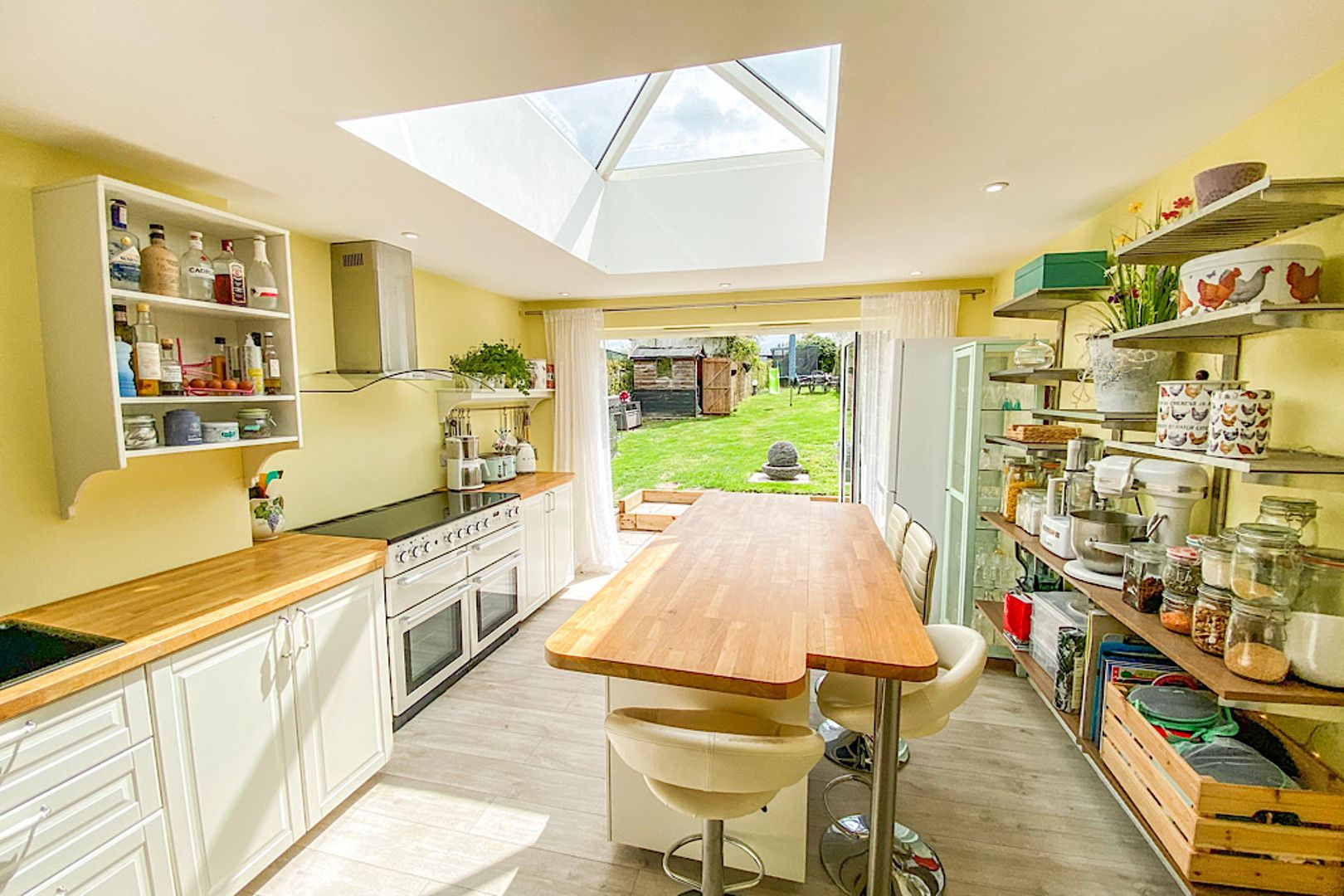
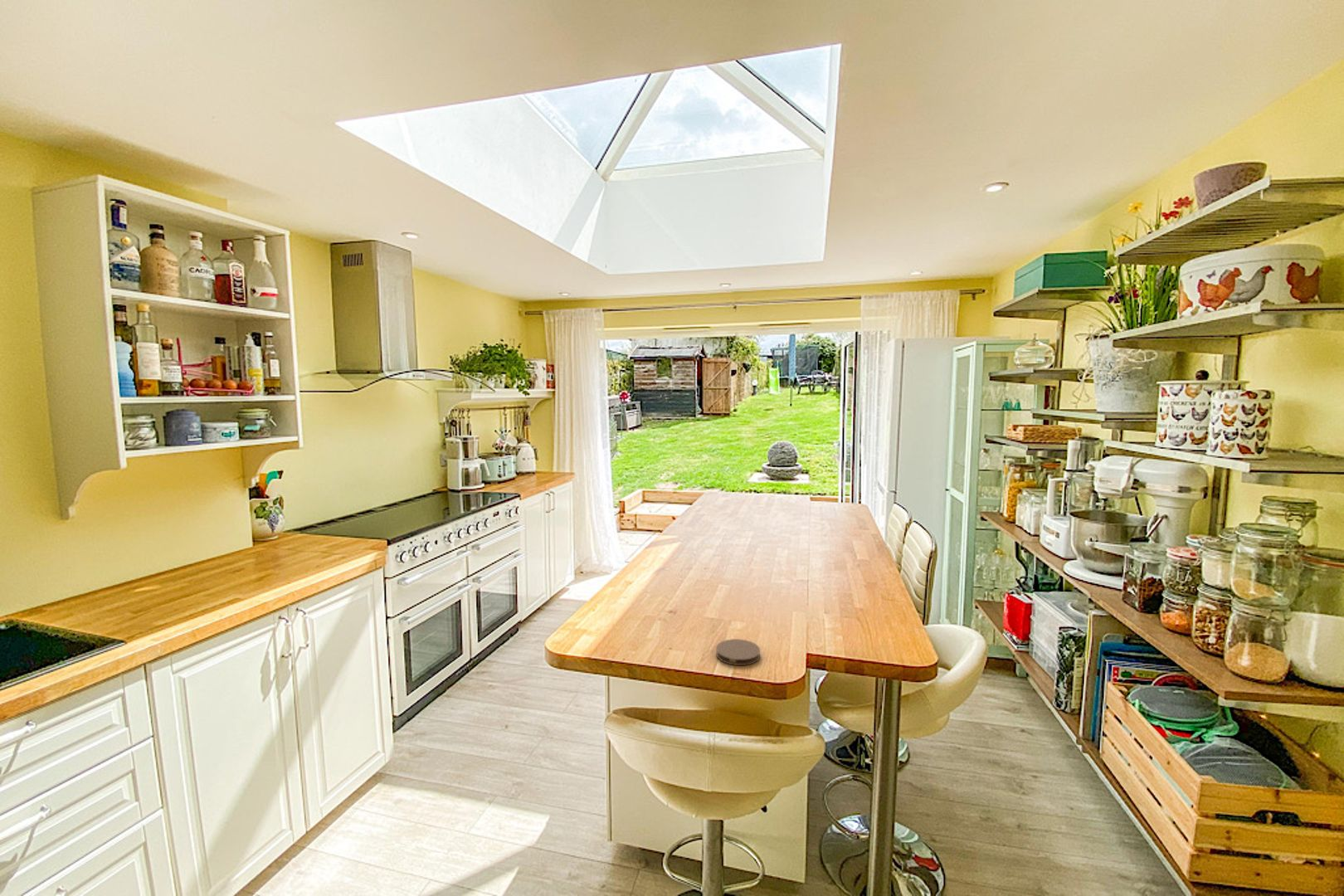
+ coaster (738, 651)
